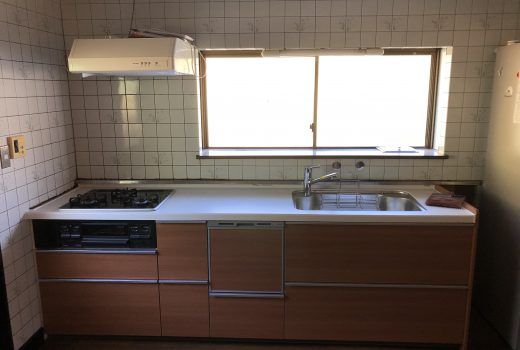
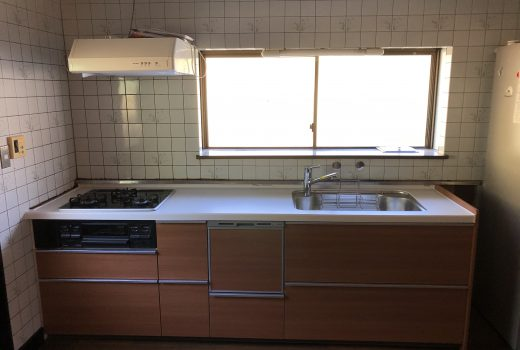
- cutting board (444, 198)
